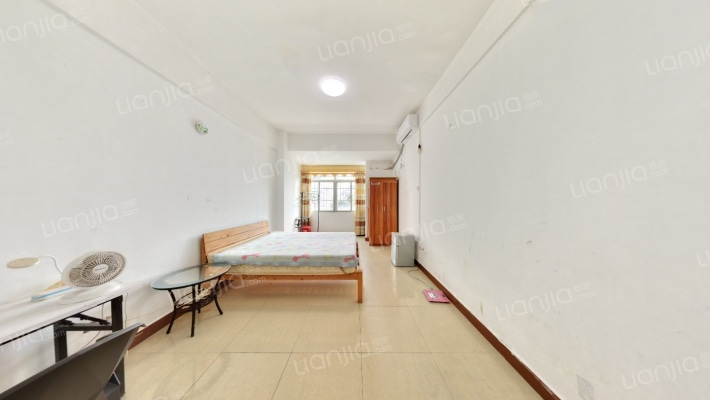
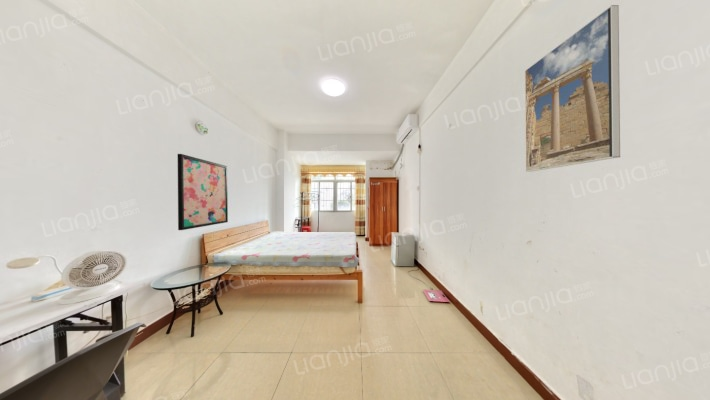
+ wall art (206, 193)
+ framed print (562, 105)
